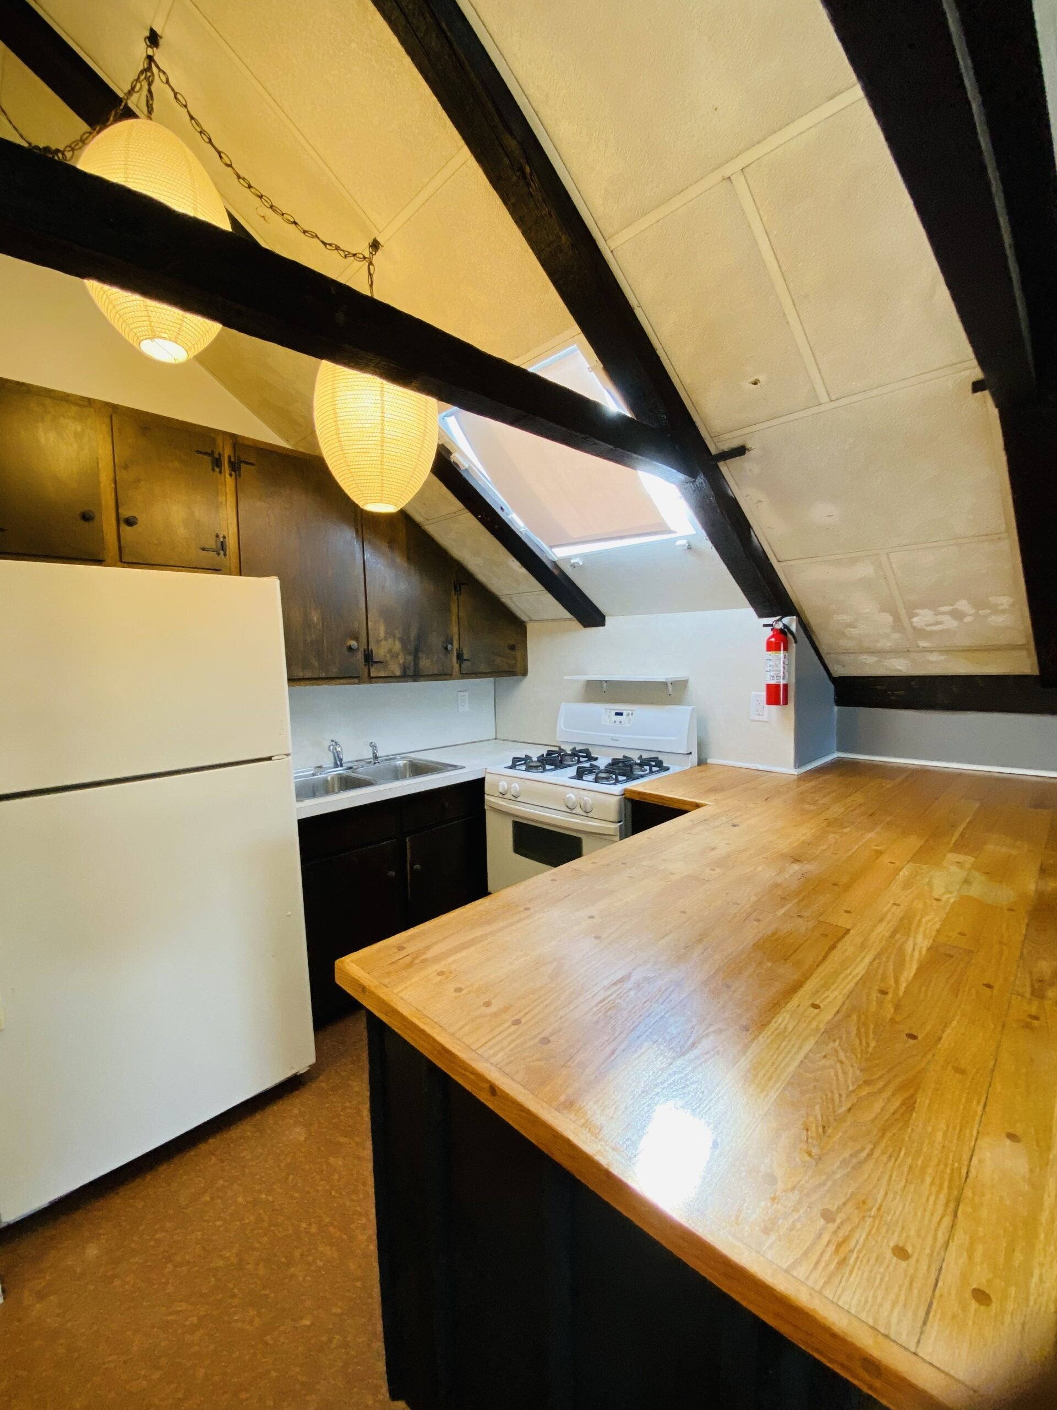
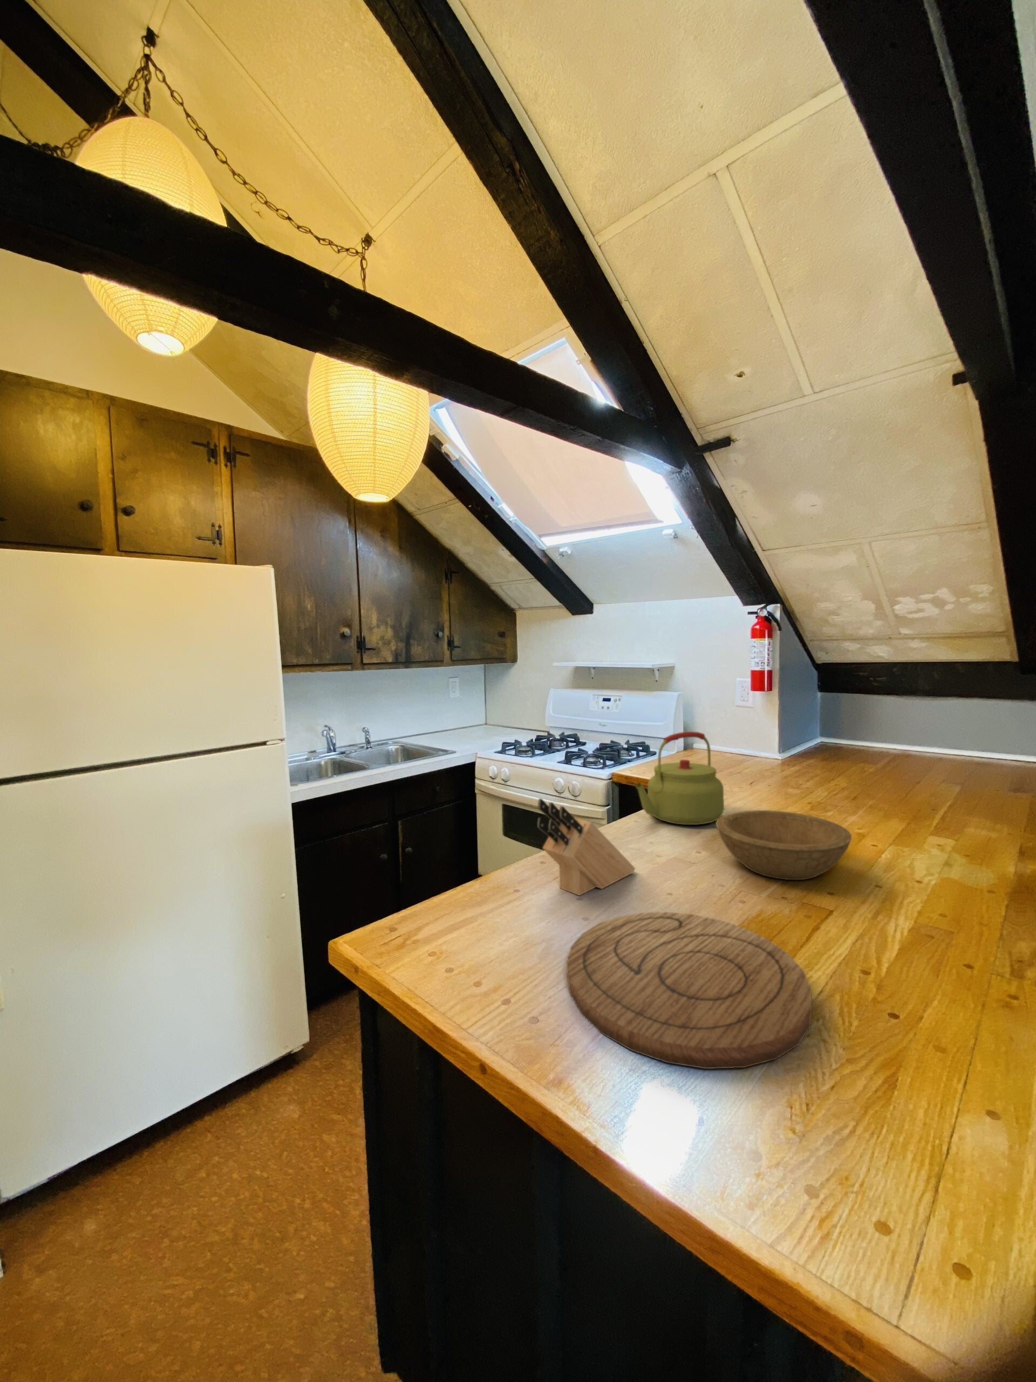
+ knife block (584, 838)
+ bowl (780, 846)
+ kettle (676, 775)
+ cutting board (682, 974)
